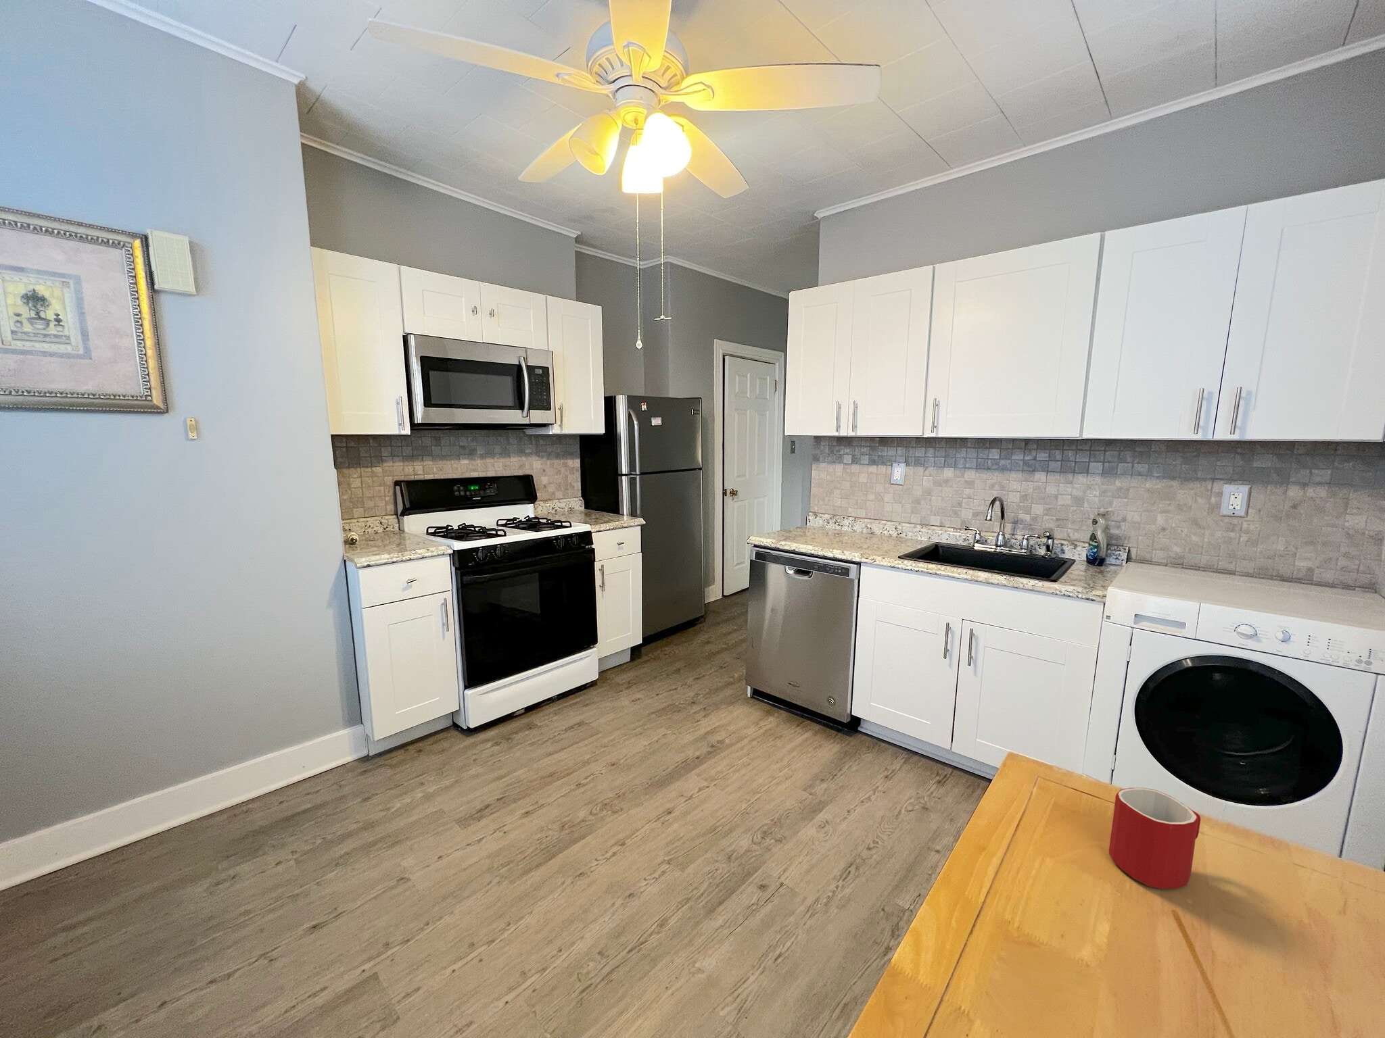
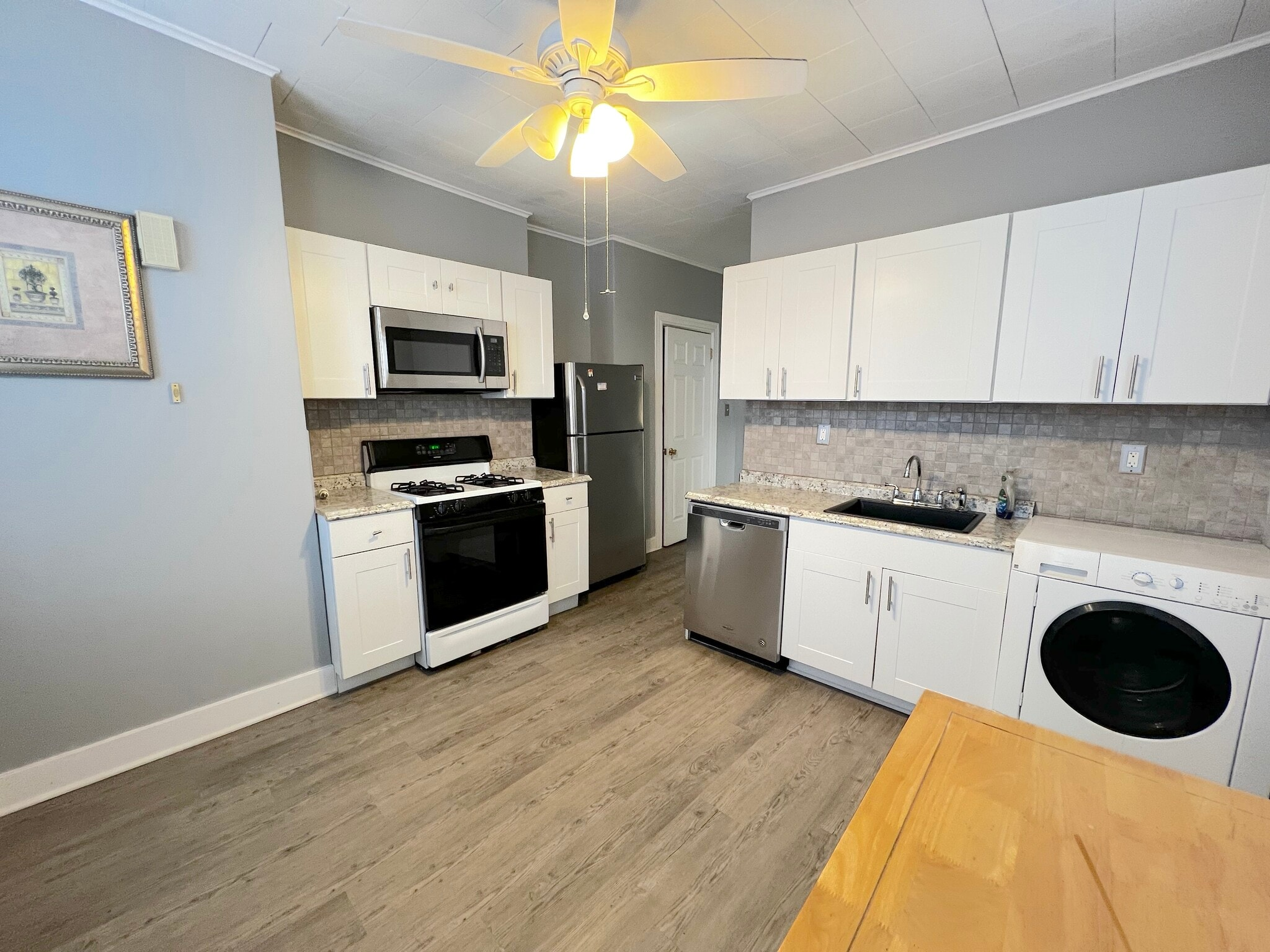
- mug (1161, 835)
